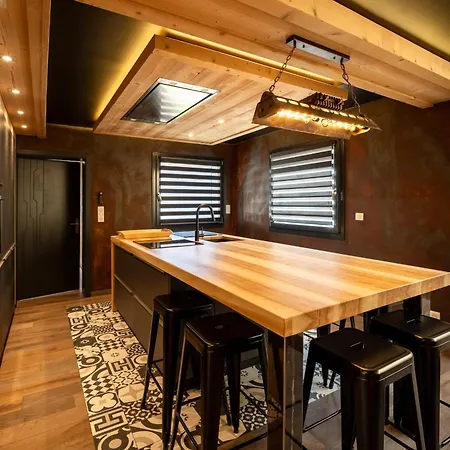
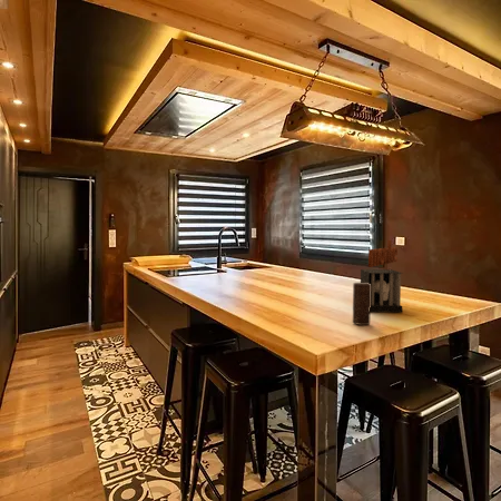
+ knife block (384, 274)
+ candle (361, 303)
